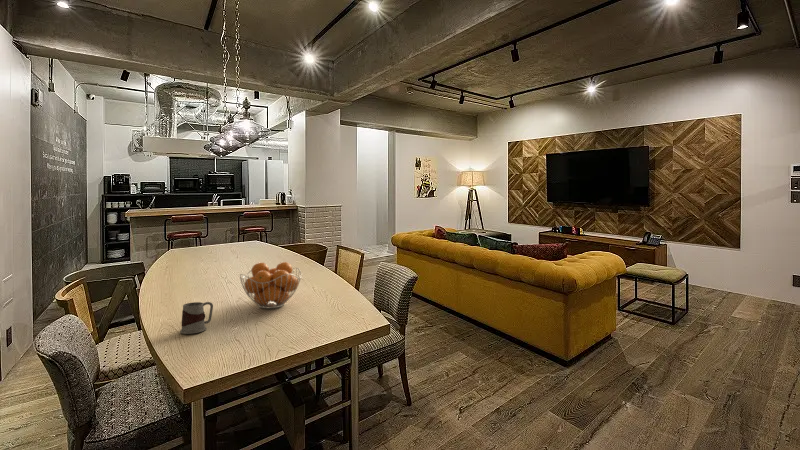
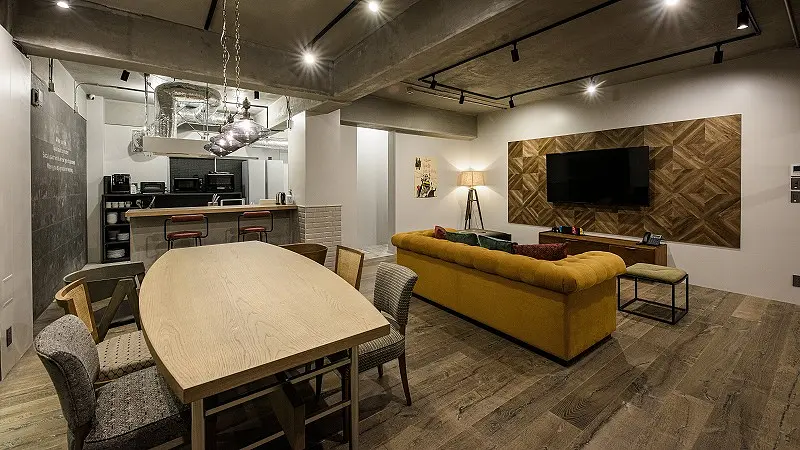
- fruit basket (271, 283)
- mug (197, 316)
